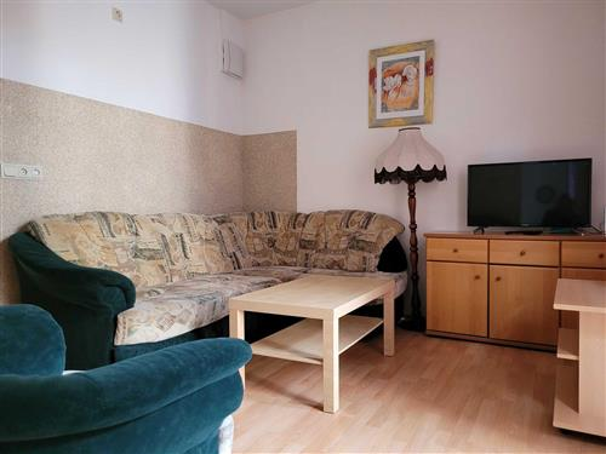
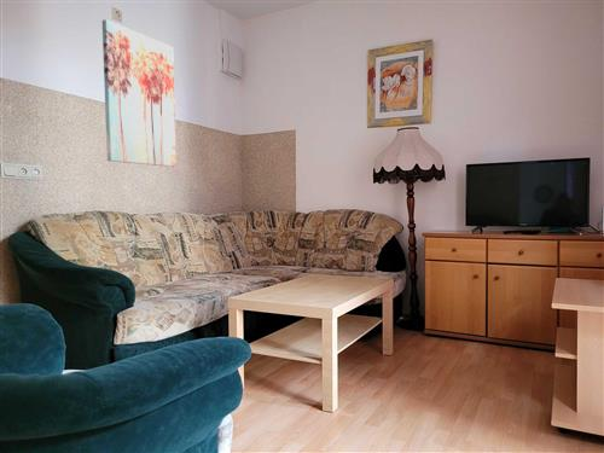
+ wall art (143, 99)
